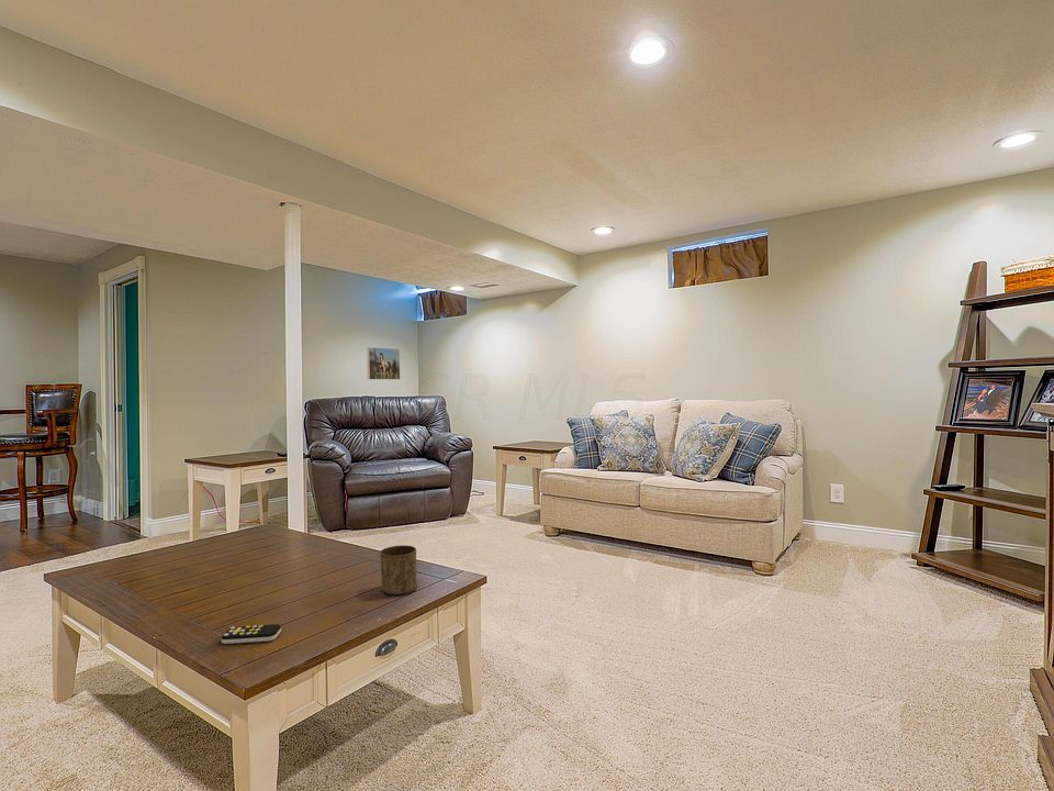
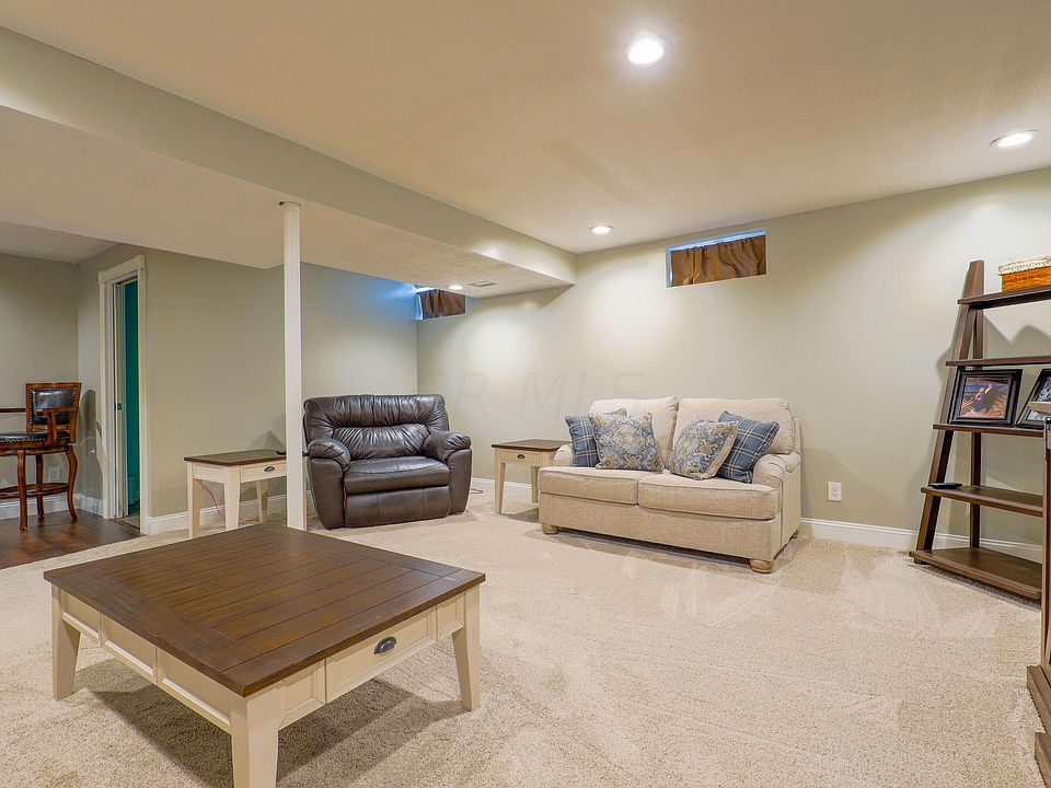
- cup (399, 569)
- remote control (251, 633)
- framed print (383, 364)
